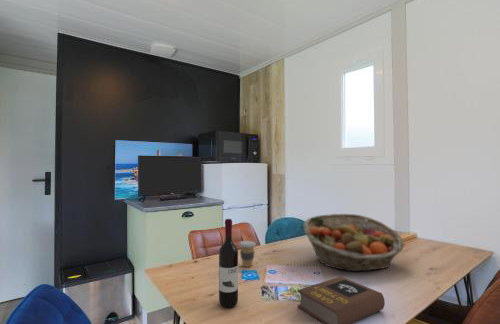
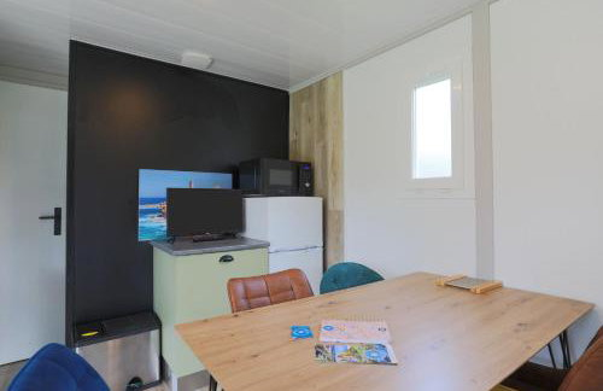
- wine bottle (228, 261)
- coffee cup (247, 253)
- fruit basket (351, 239)
- book (342, 299)
